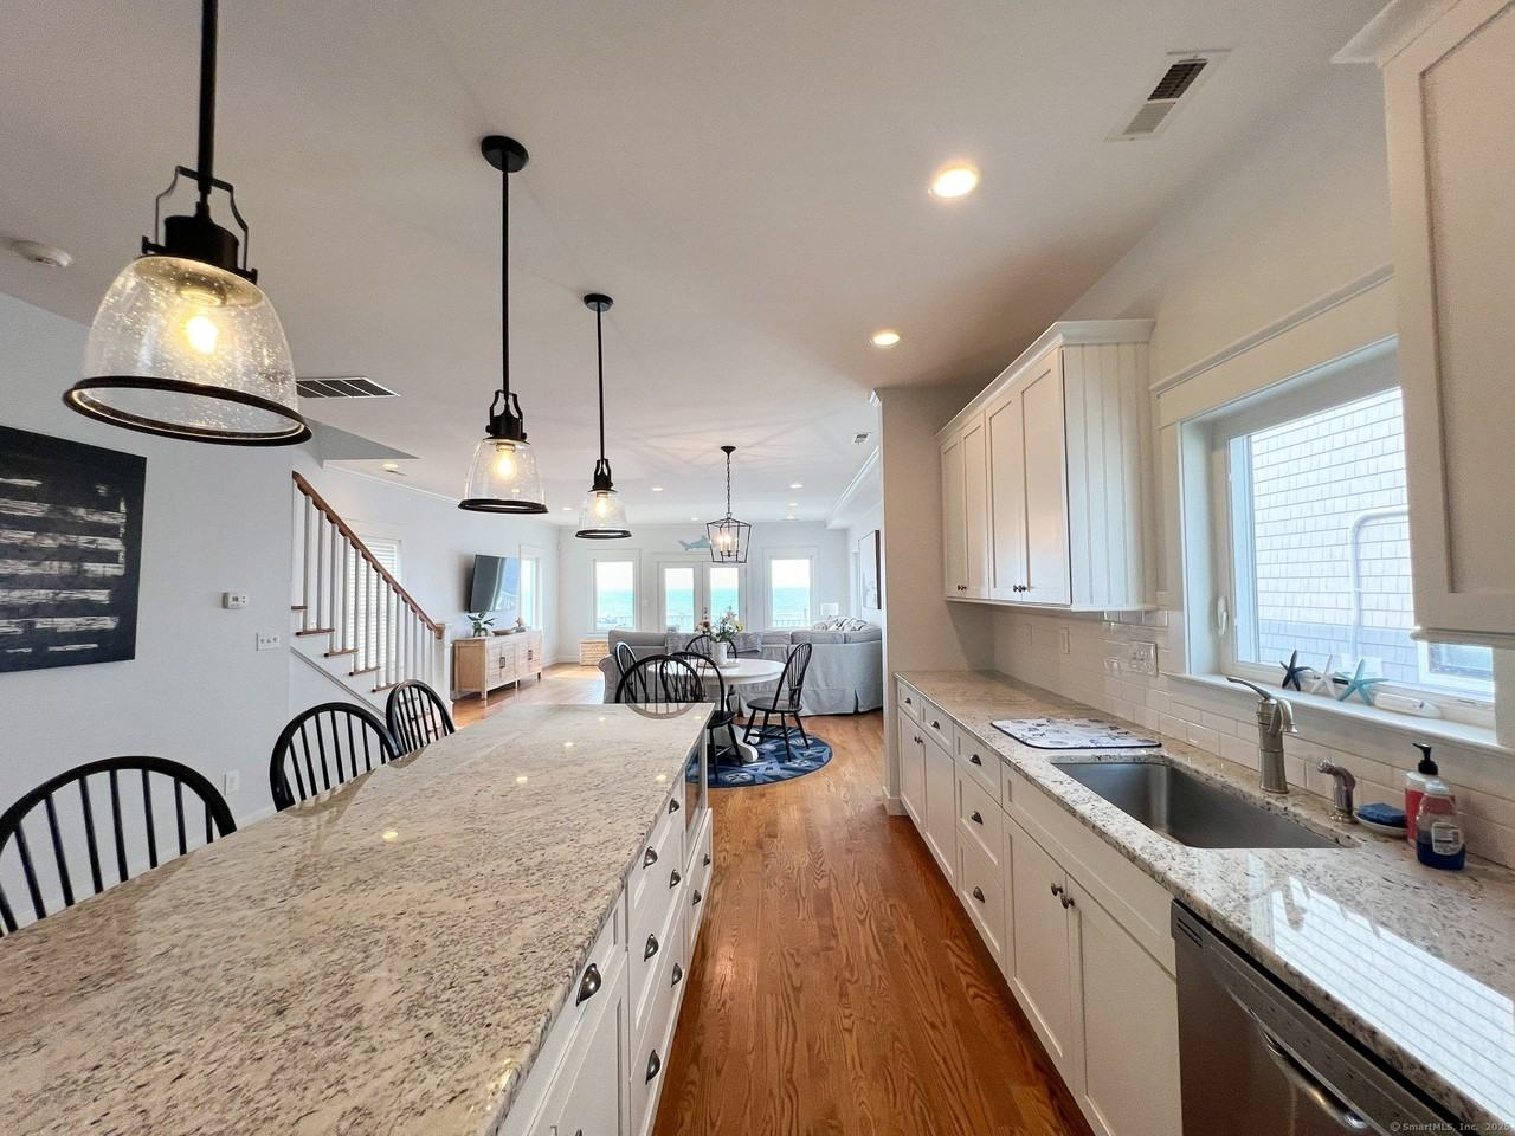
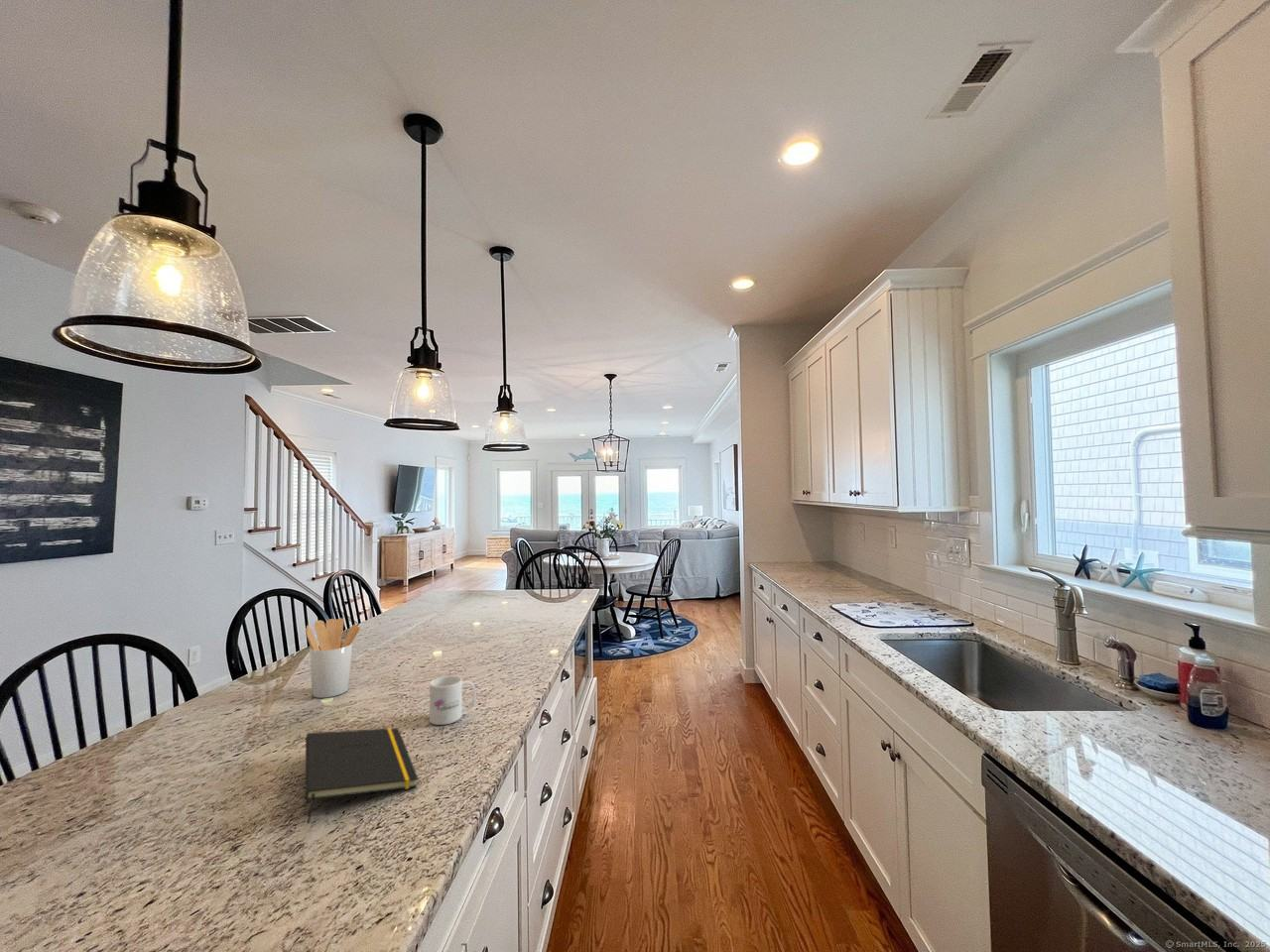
+ mug (452, 698)
+ notepad (358, 759)
+ utensil holder (329, 654)
